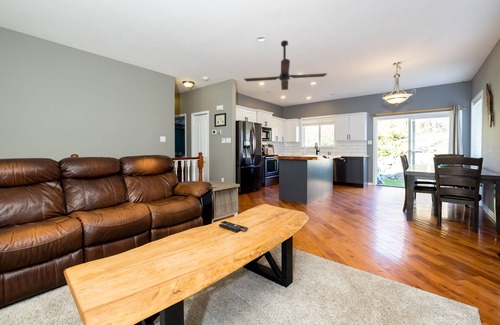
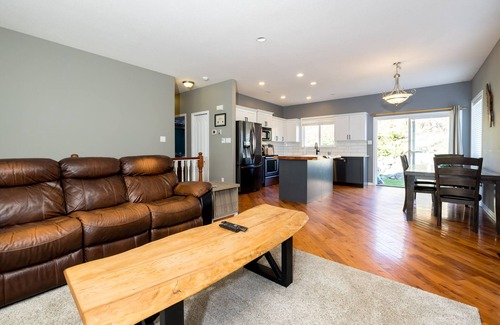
- ceiling fan (284, 61)
